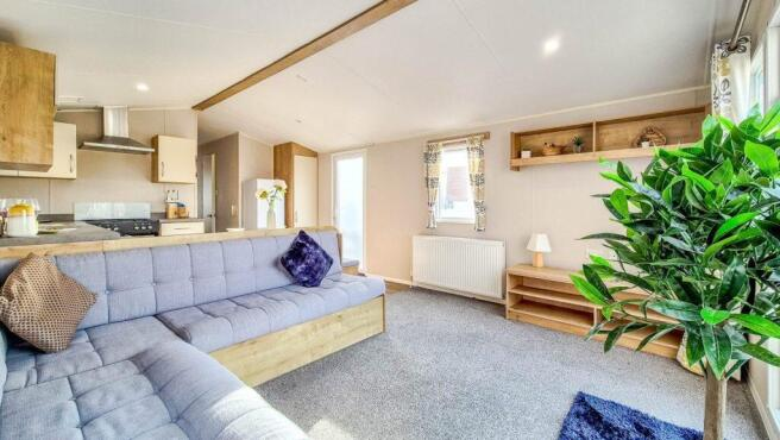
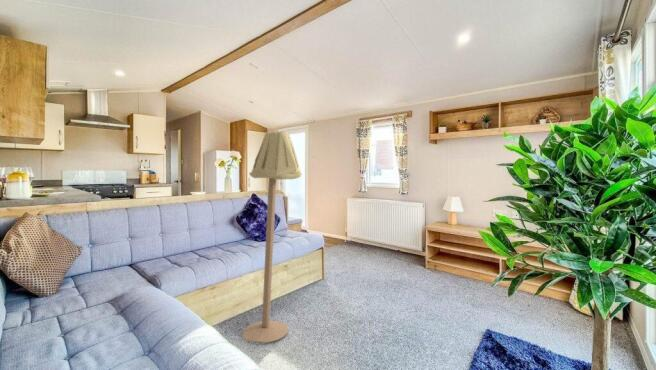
+ floor lamp (272, 233)
